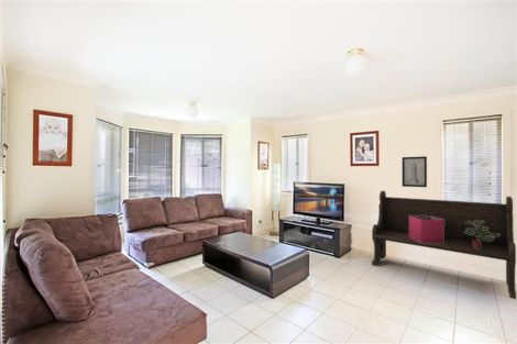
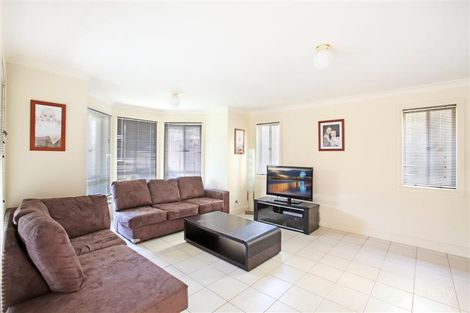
- wall art (414, 171)
- bench (443, 233)
- storage bin (426, 228)
- potted plant (482, 234)
